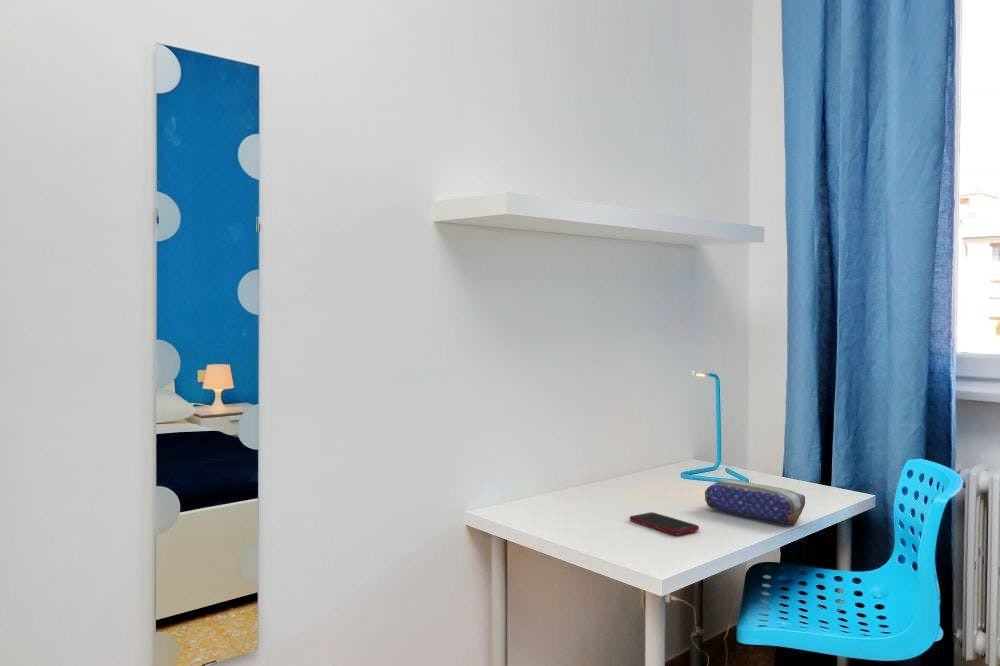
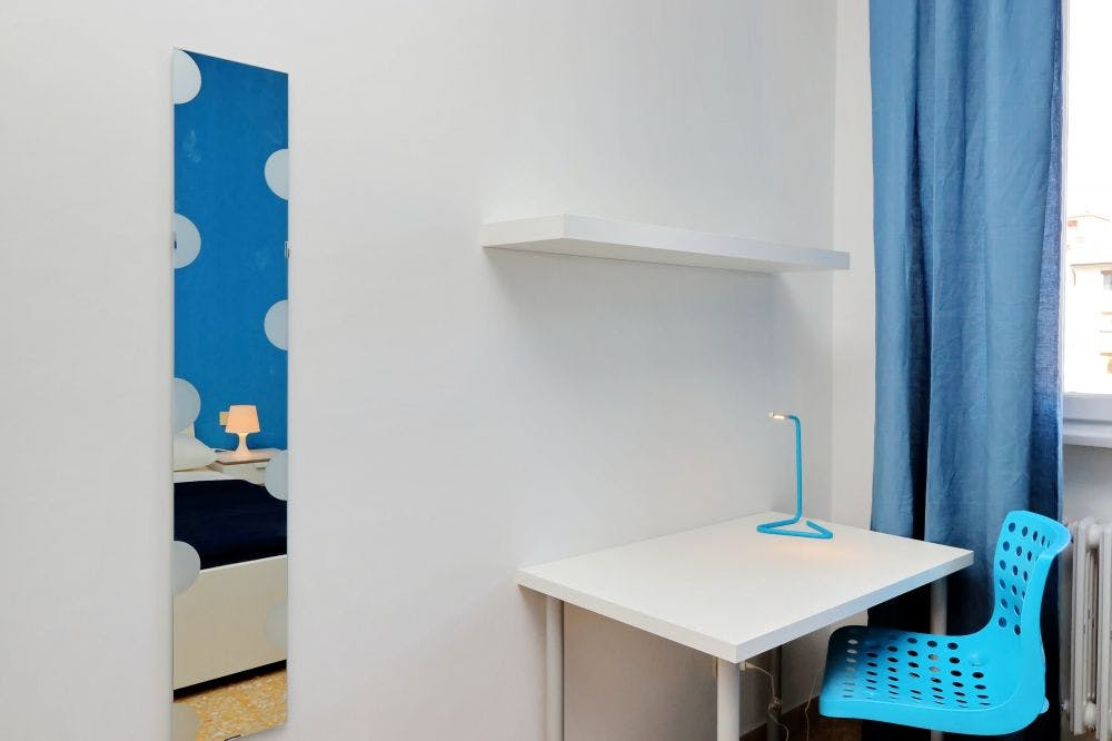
- cell phone (663, 523)
- pencil case (753, 499)
